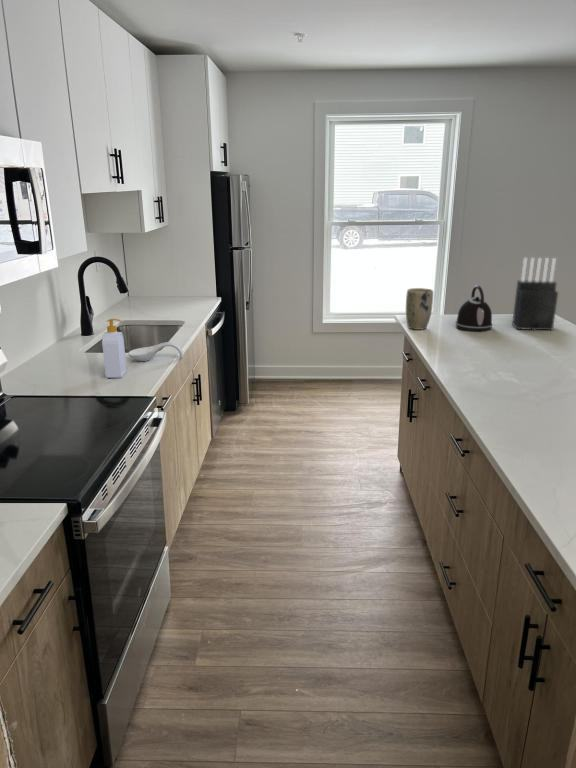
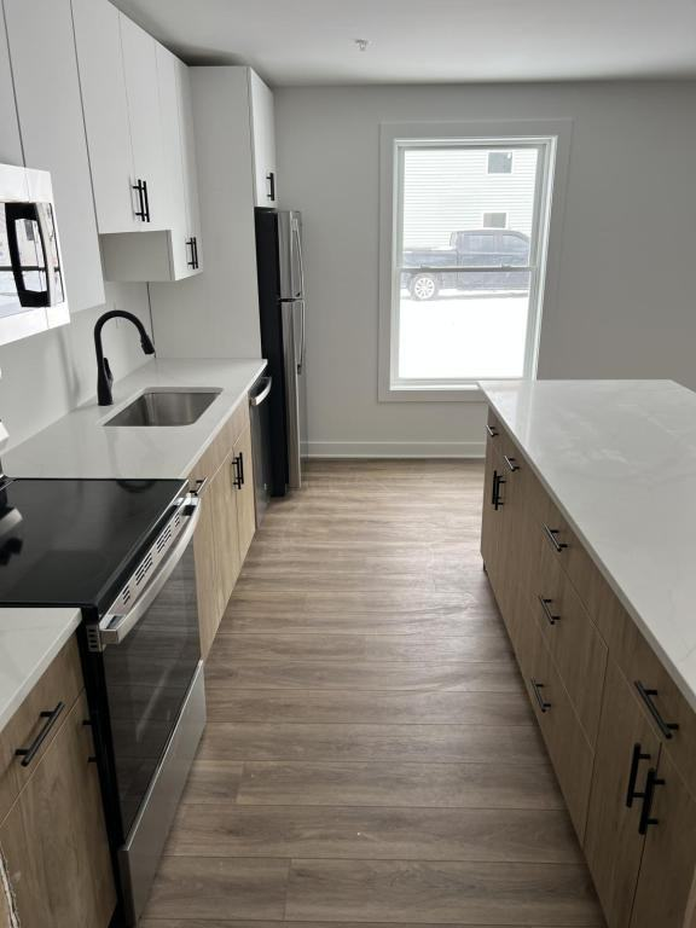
- spoon rest (155, 351)
- kettle (475, 306)
- soap bottle (114, 347)
- plant pot (418, 309)
- knife block (537, 294)
